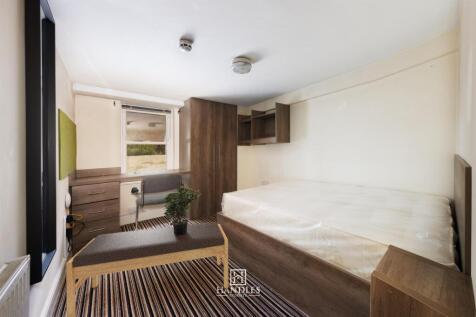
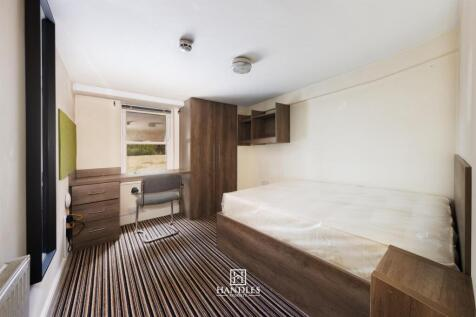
- bench (160, 260)
- potted plant (182, 208)
